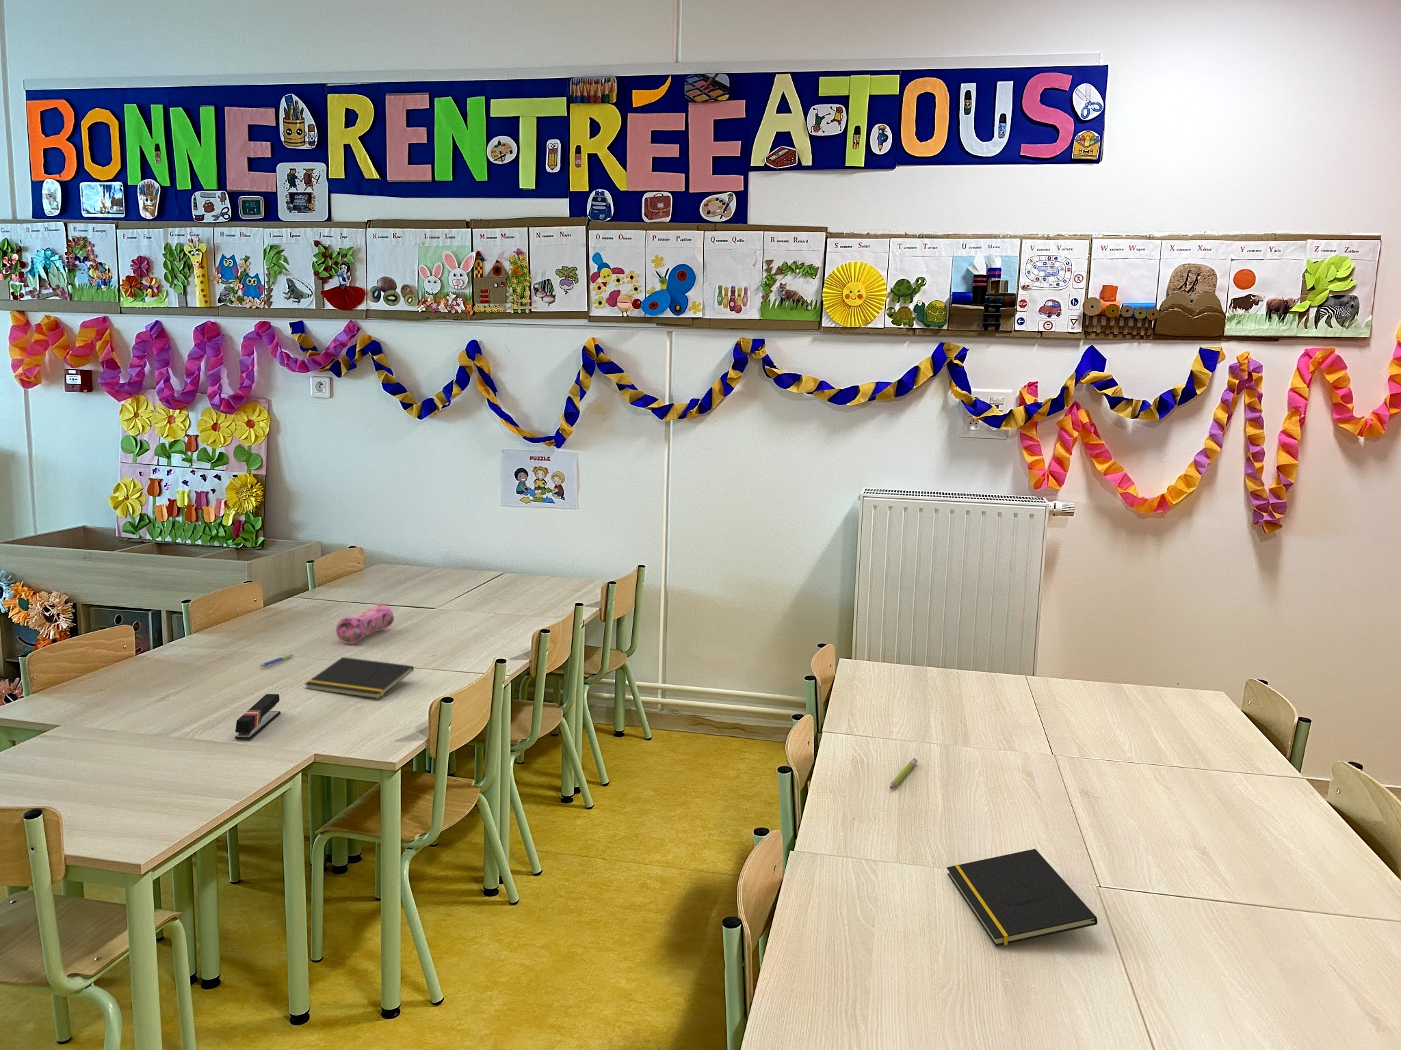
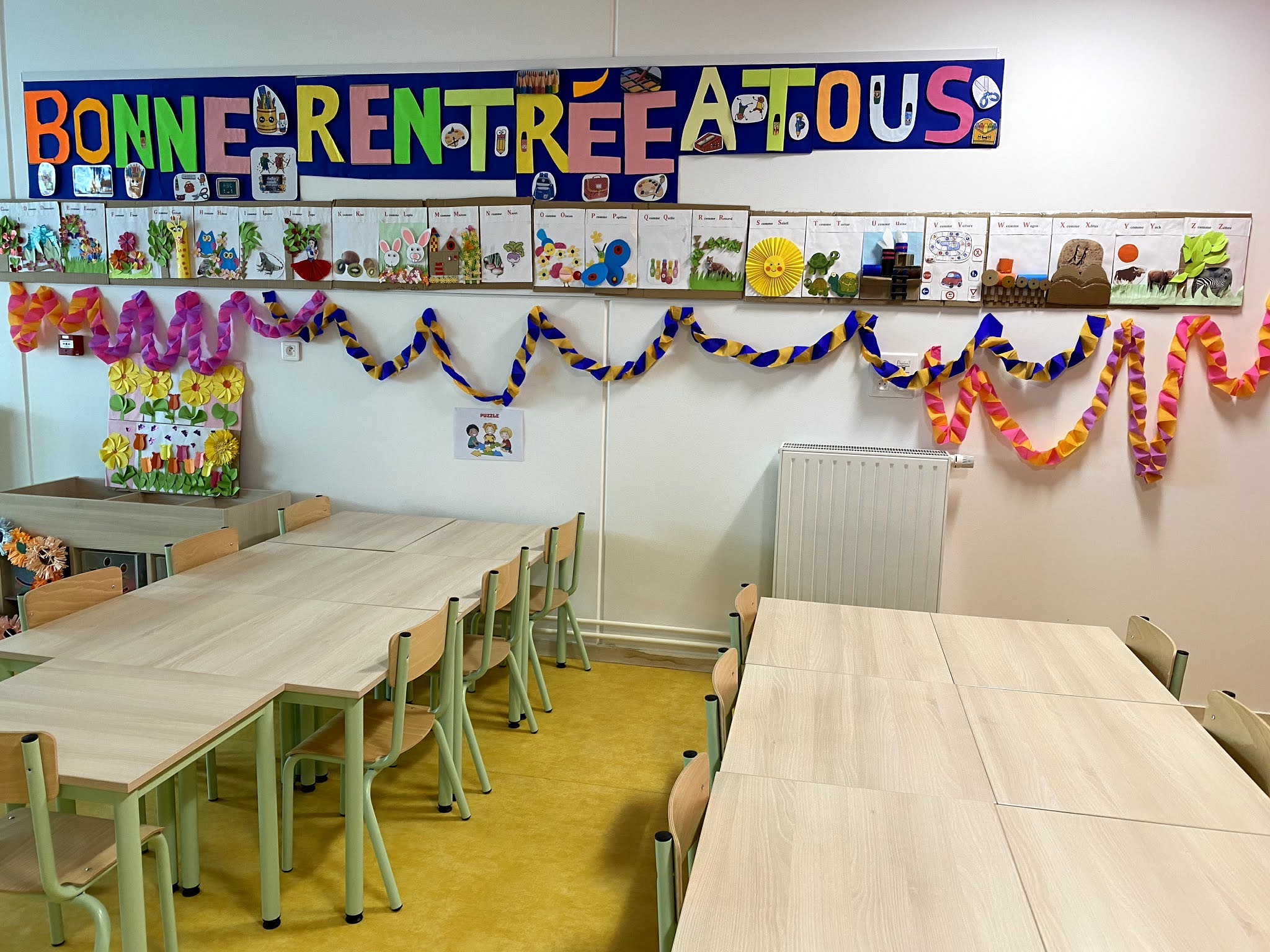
- notepad (1016, 894)
- pencil case (365, 623)
- notepad (360, 677)
- pen (277, 660)
- pencil (902, 774)
- stapler (258, 715)
